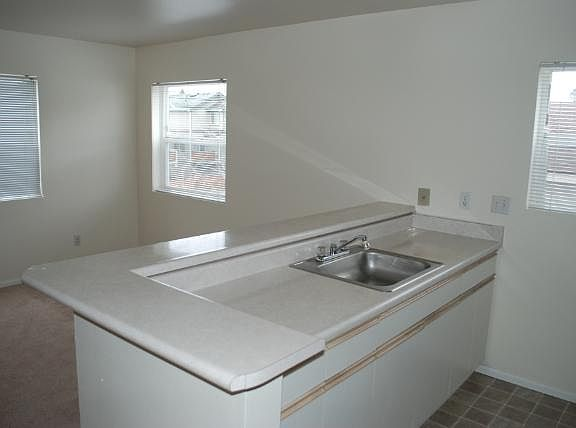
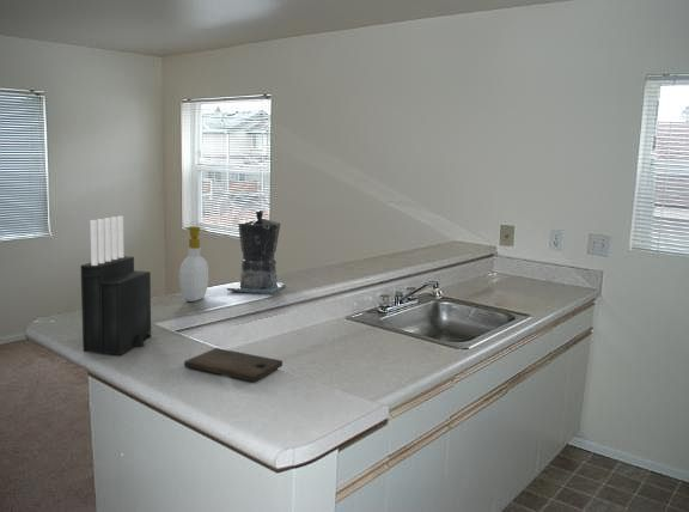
+ coffee maker (258, 249)
+ soap bottle (195, 263)
+ cutting board (233, 364)
+ knife block (121, 282)
